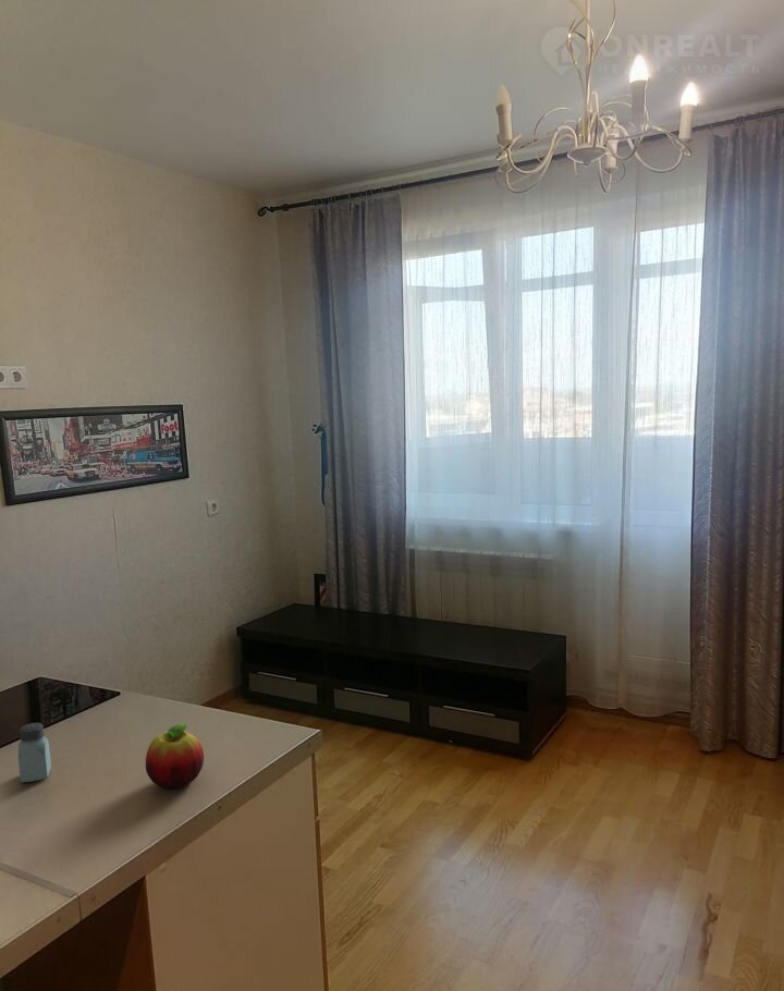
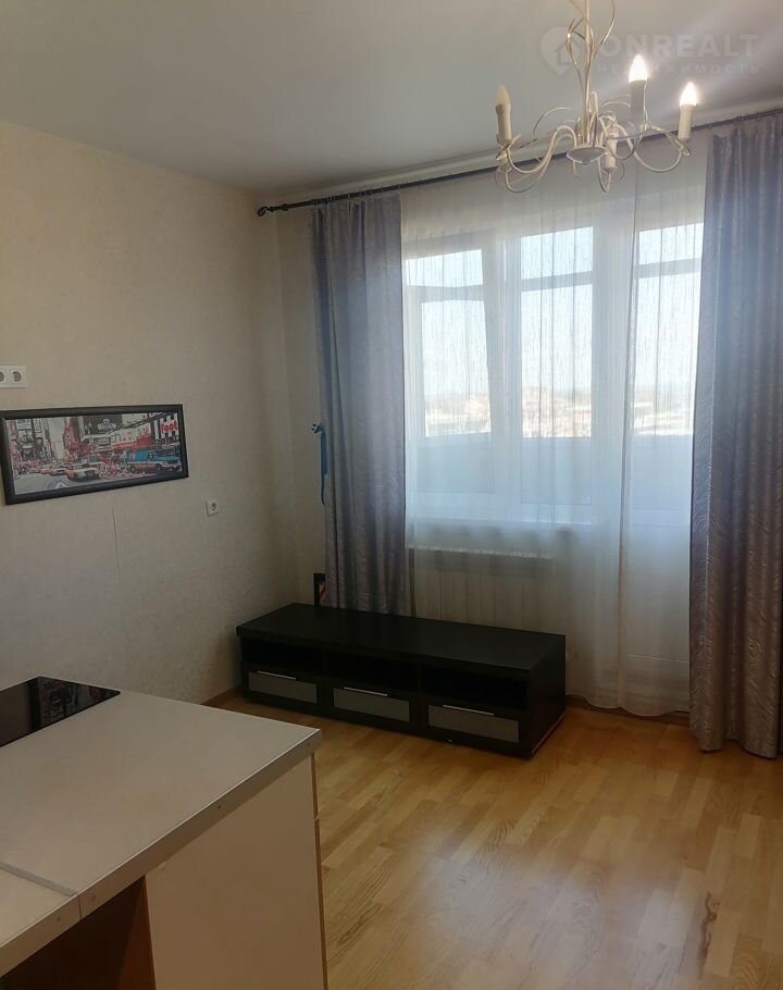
- saltshaker (34, 751)
- fruit (174, 756)
